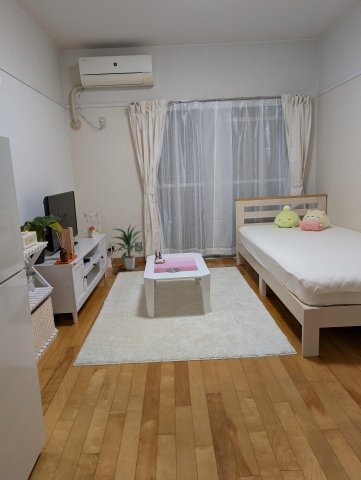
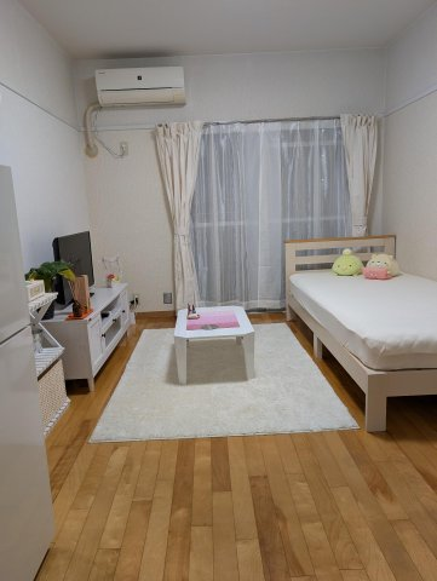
- indoor plant (127, 247)
